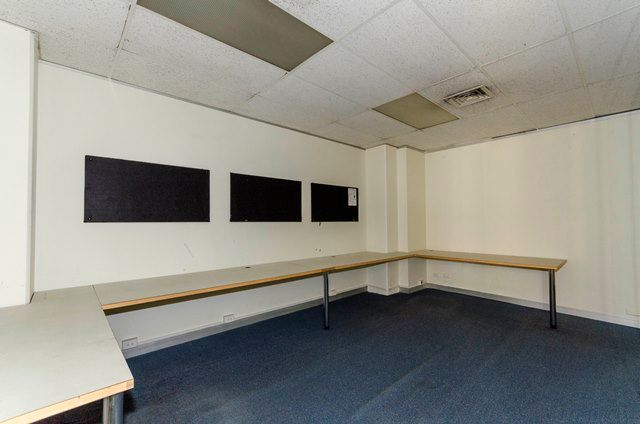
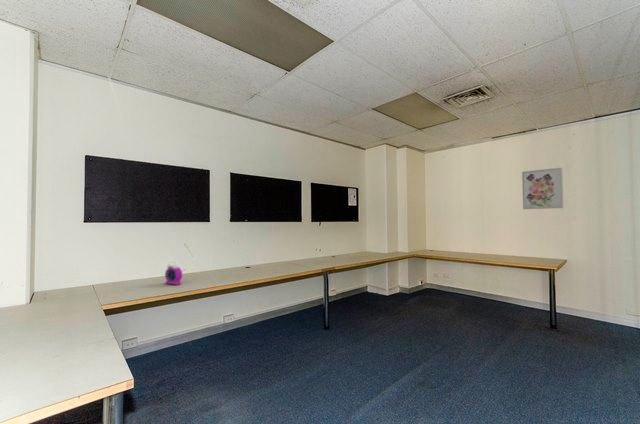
+ wall art (541, 189)
+ alarm clock (173, 272)
